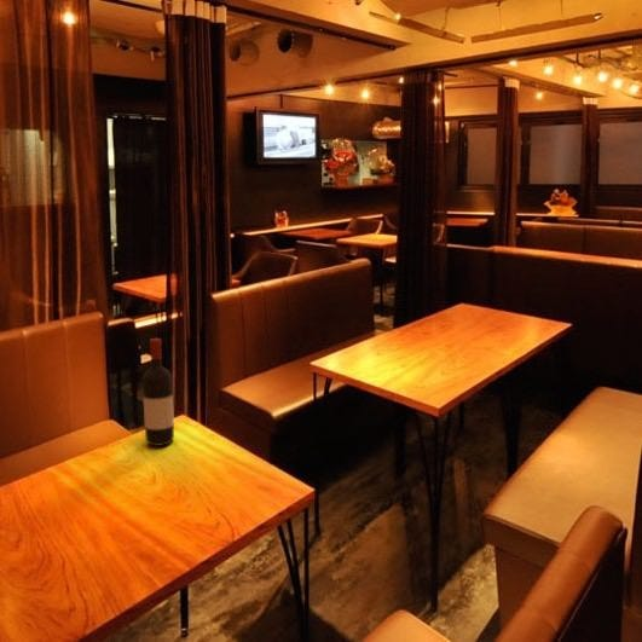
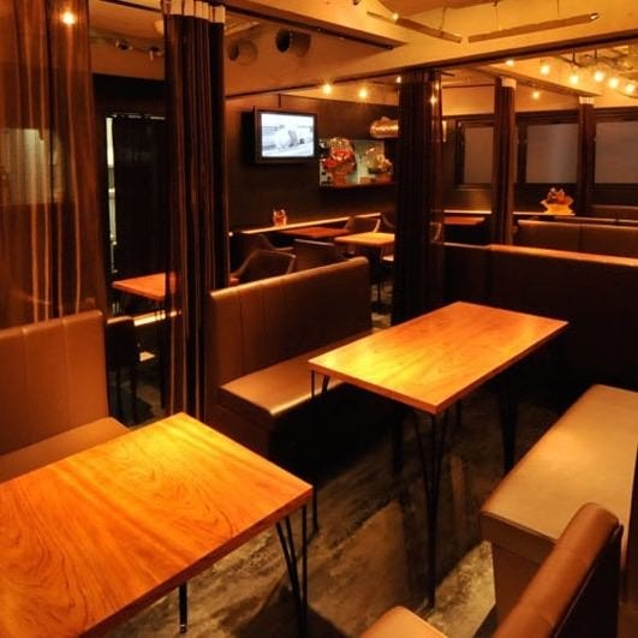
- wine bottle (157, 391)
